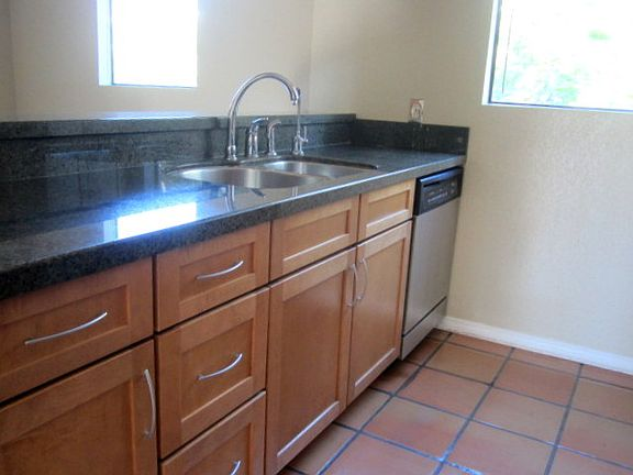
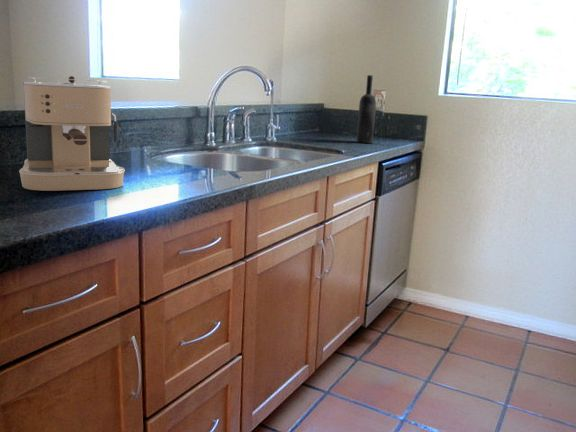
+ wine bottle (367, 109)
+ coffee maker (71, 130)
